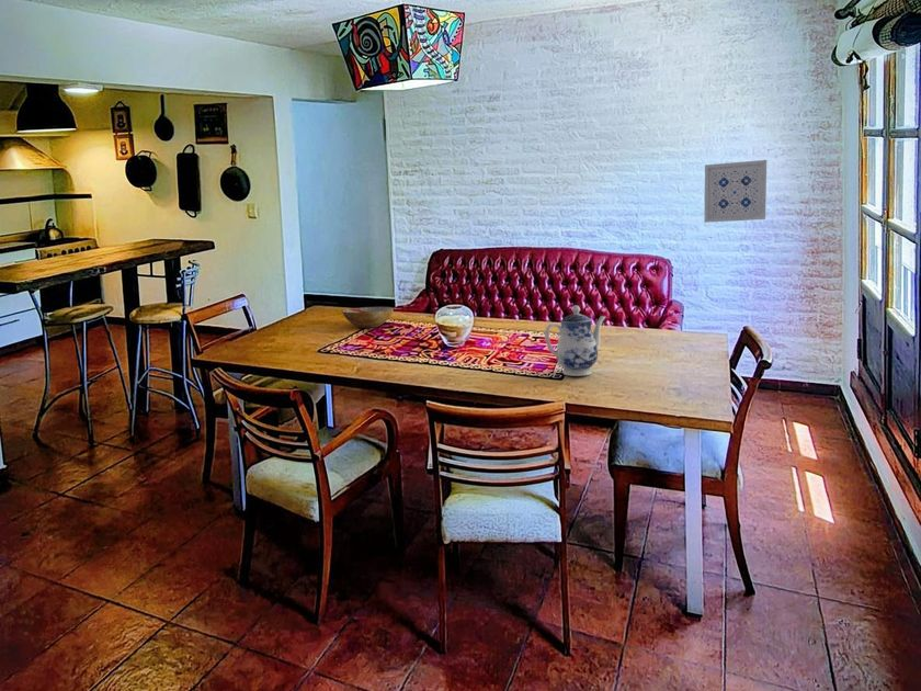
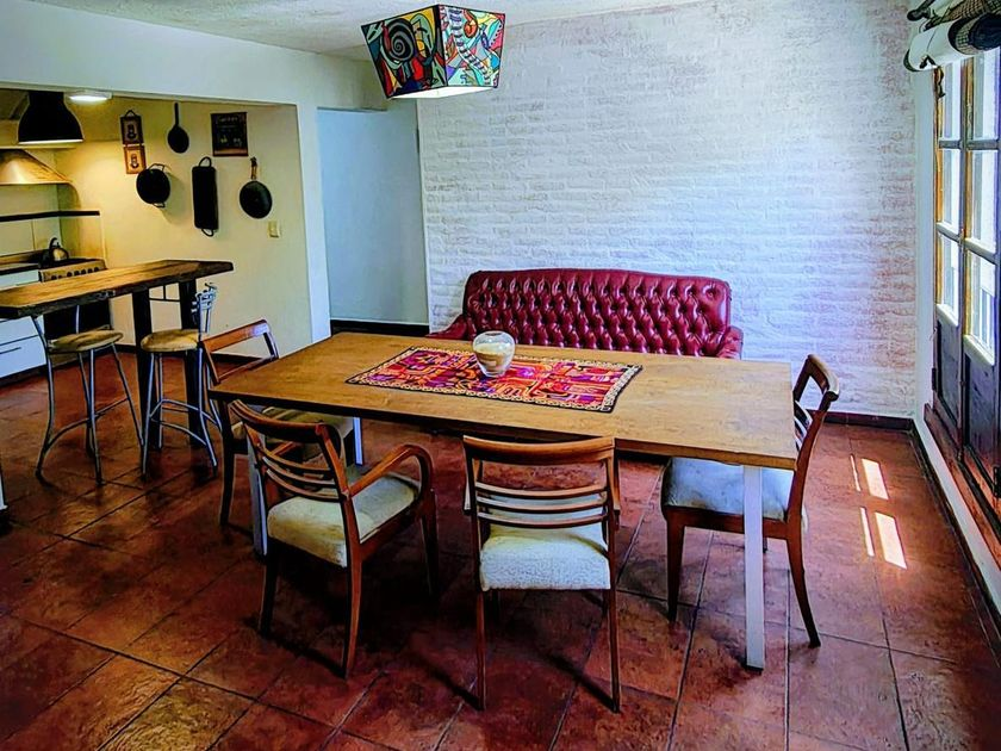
- teapot (576, 339)
- wall art (735, 192)
- bowl (367, 317)
